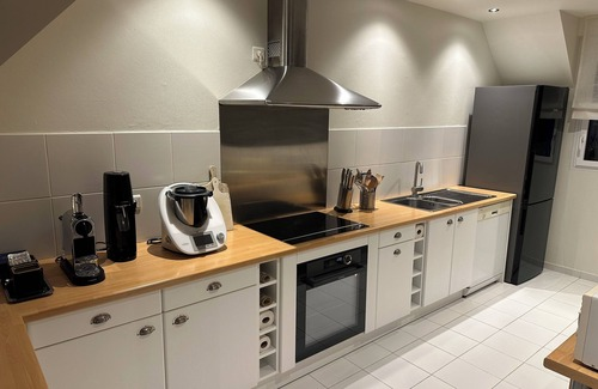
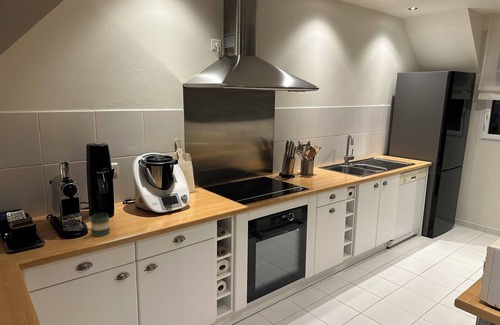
+ mug (96, 225)
